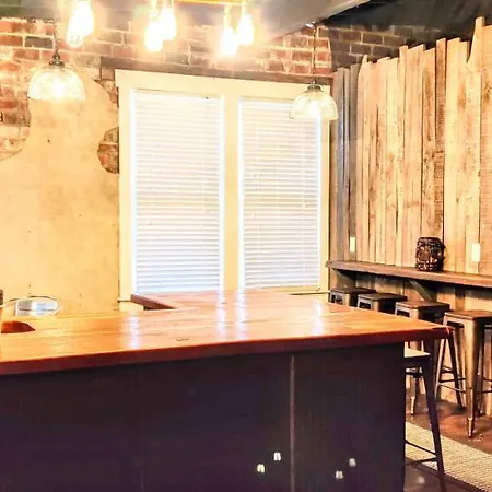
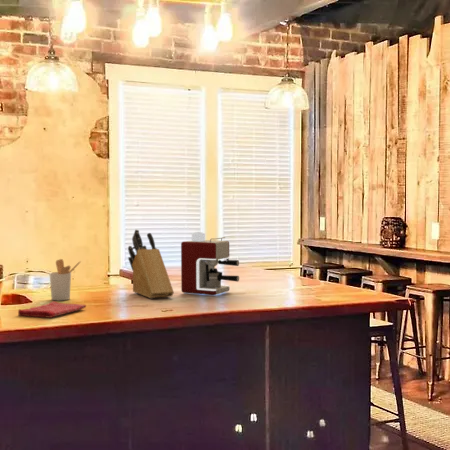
+ knife block (149, 262)
+ dish towel (52, 309)
+ utensil holder (66, 279)
+ coffee maker (213, 262)
